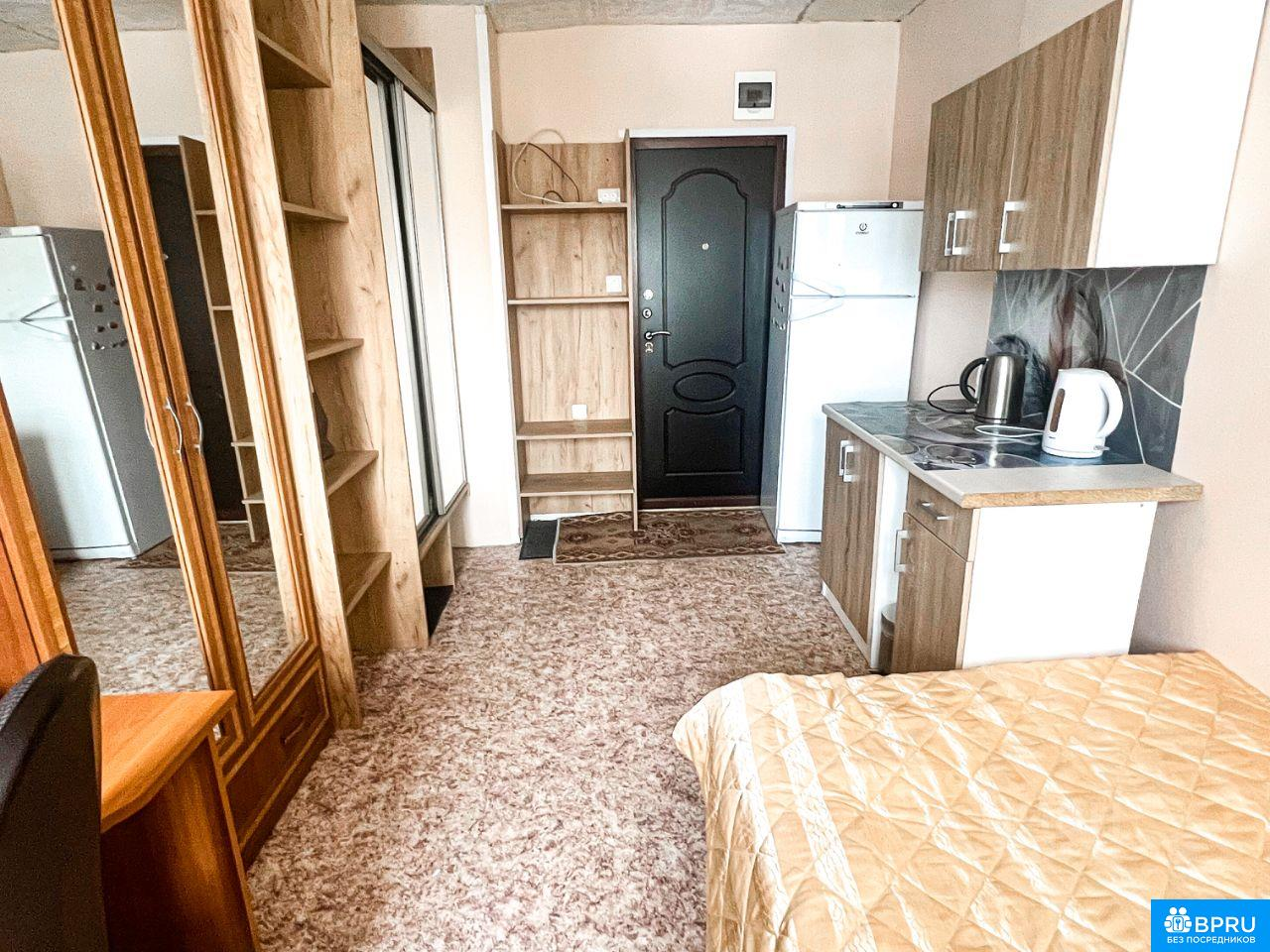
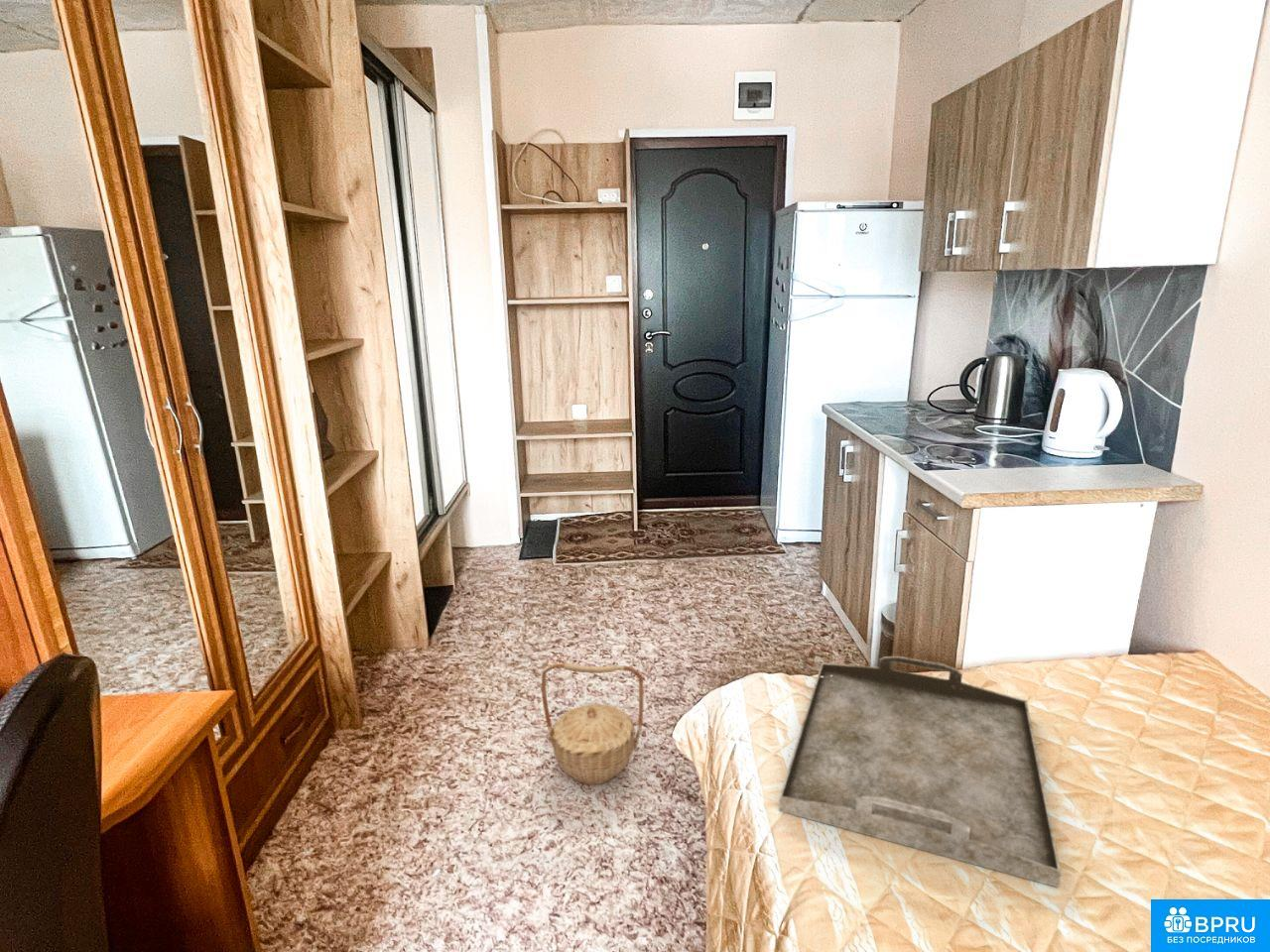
+ basket (593, 716)
+ serving tray (915, 739)
